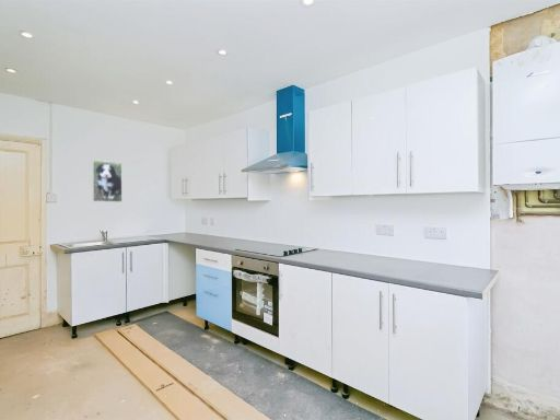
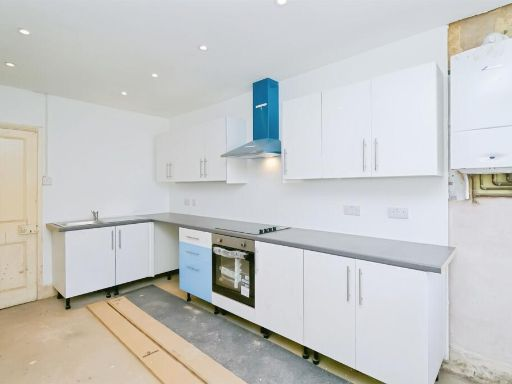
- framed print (107, 182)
